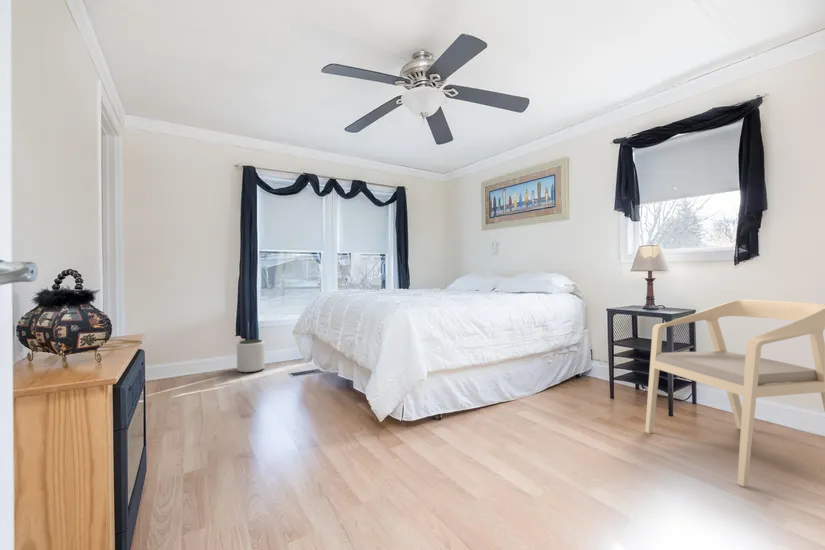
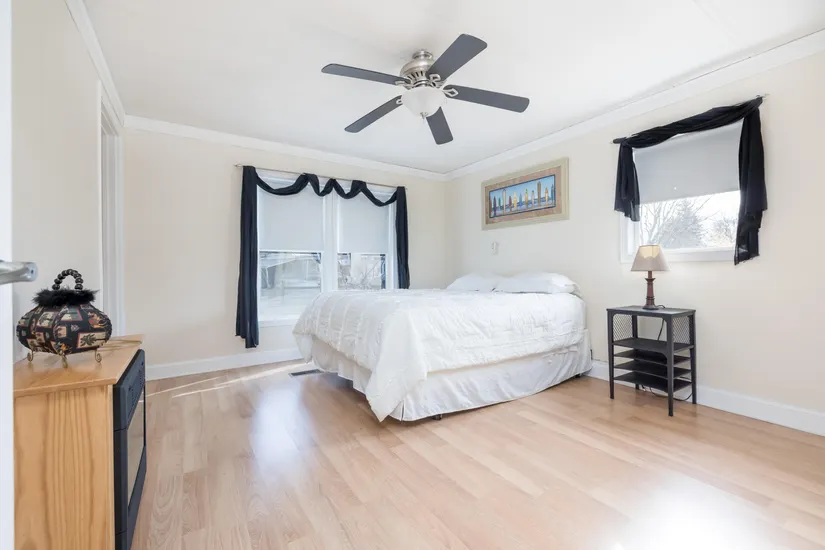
- plant pot (250, 355)
- armchair (737, 376)
